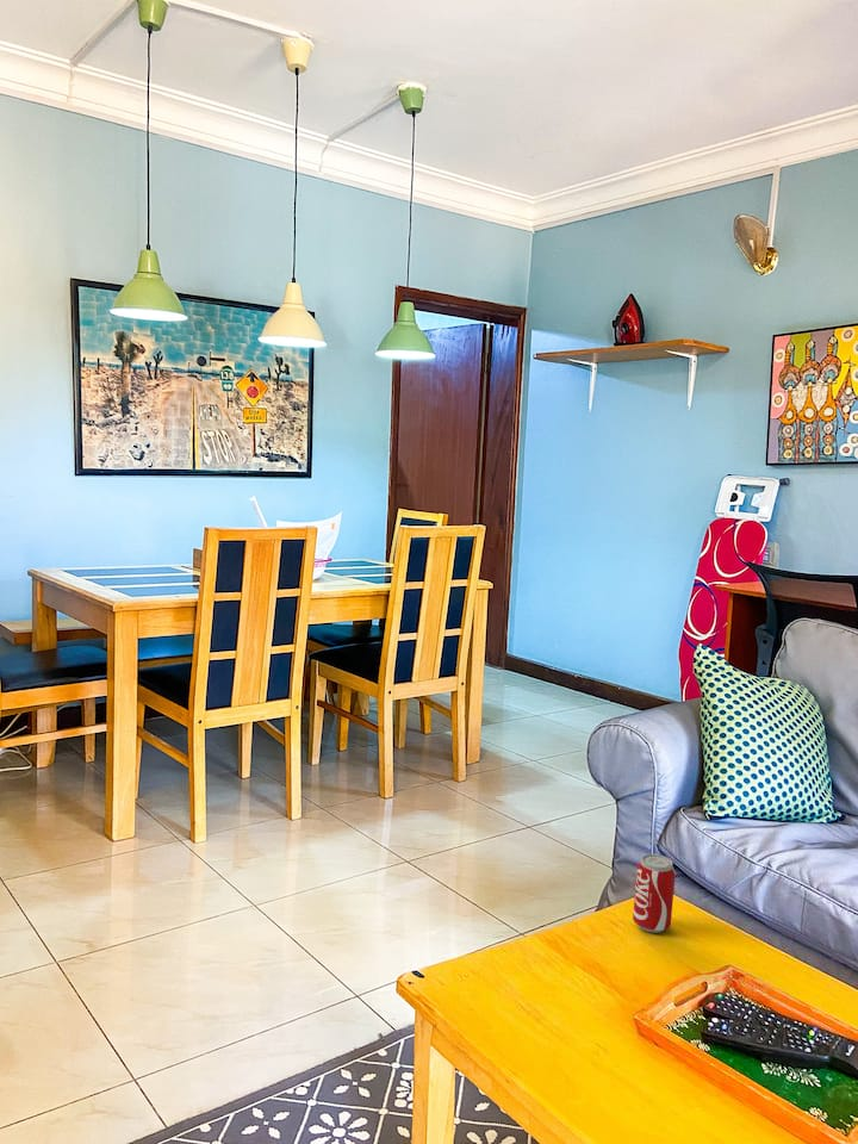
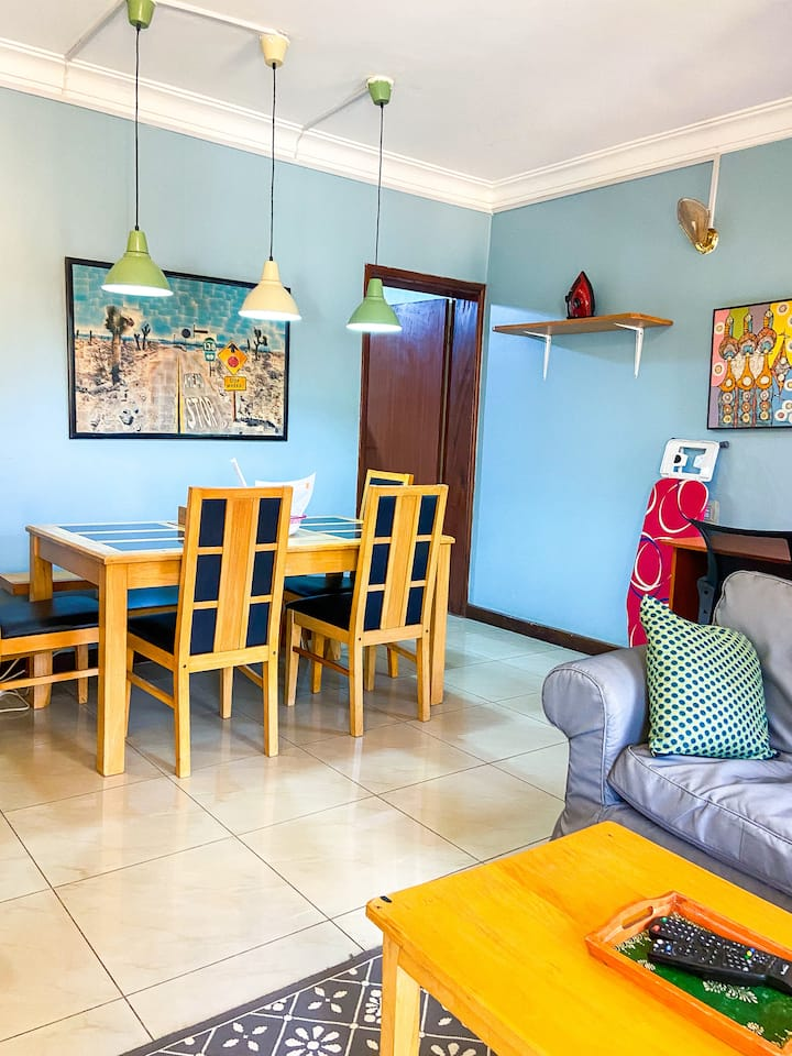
- beverage can (653, 893)
